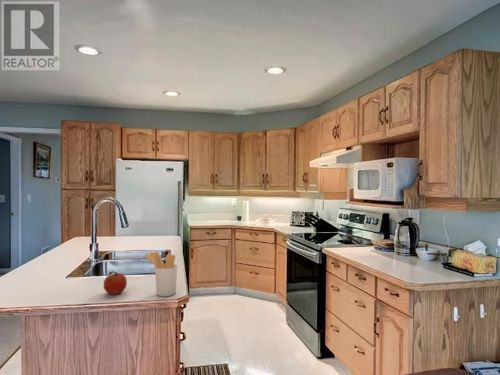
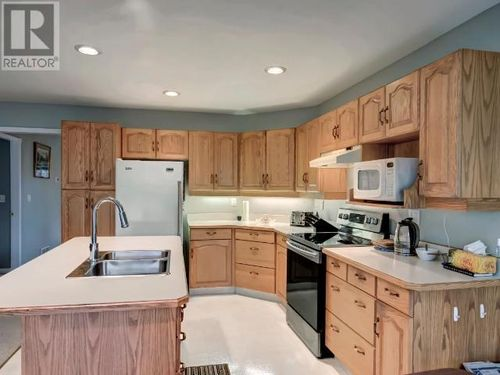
- fruit (115, 281)
- utensil holder (161, 272)
